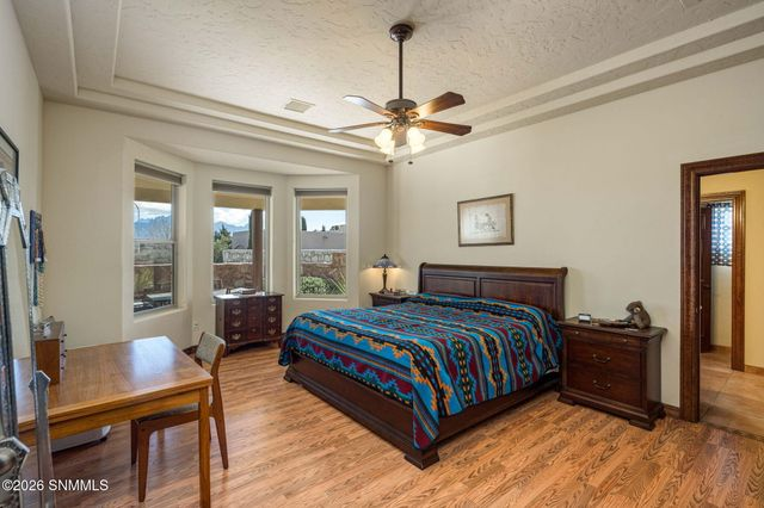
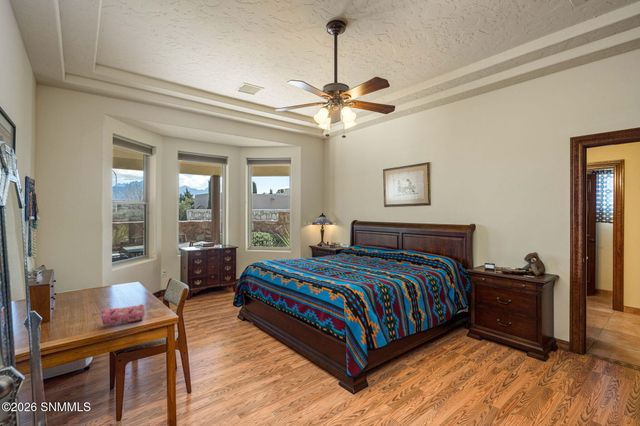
+ pencil case (123, 314)
